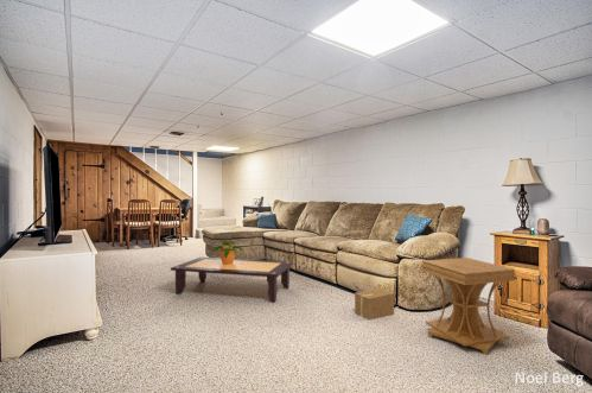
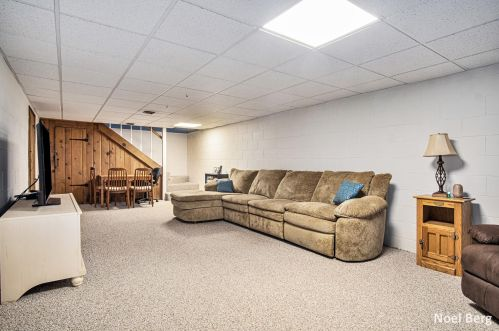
- cardboard box (374, 303)
- potted plant (225, 251)
- side table (465, 300)
- coffee table (234, 273)
